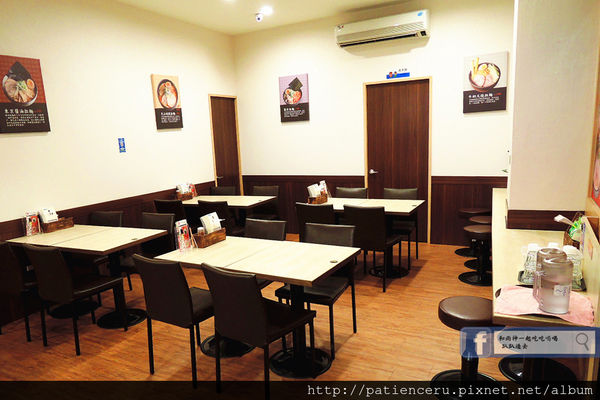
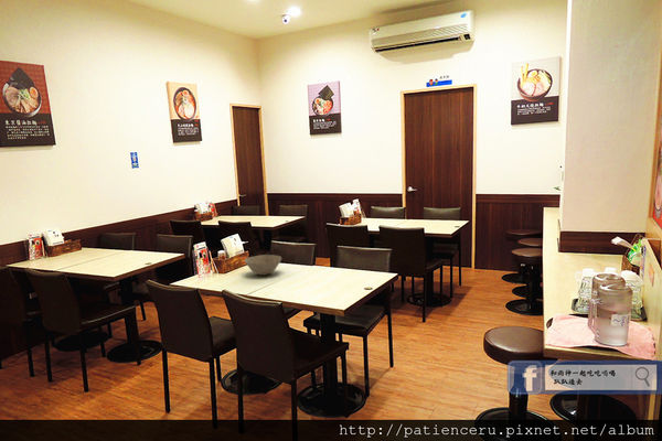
+ bowl (264, 266)
